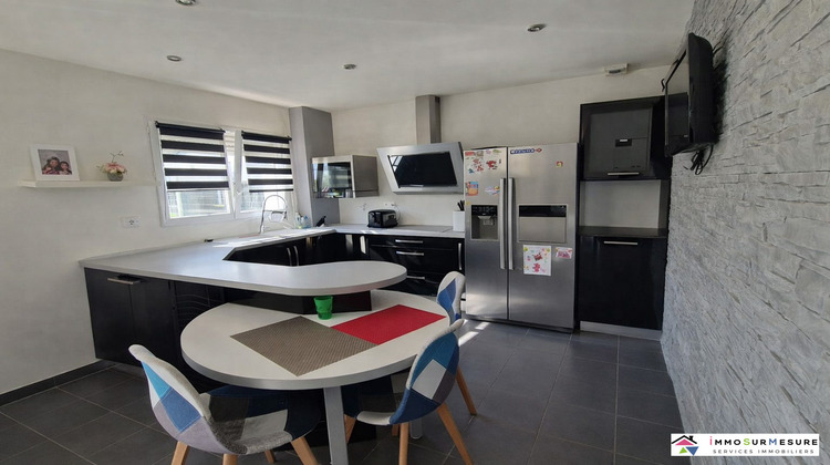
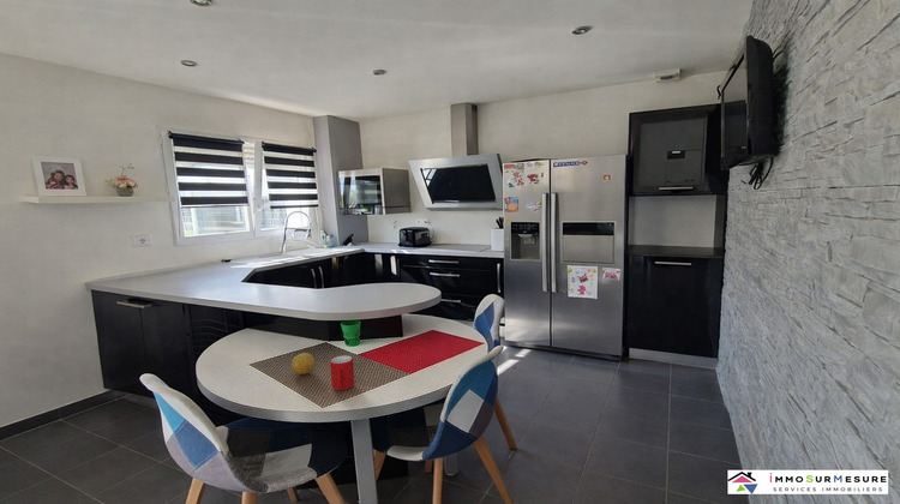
+ fruit (302, 362)
+ cup (341, 374)
